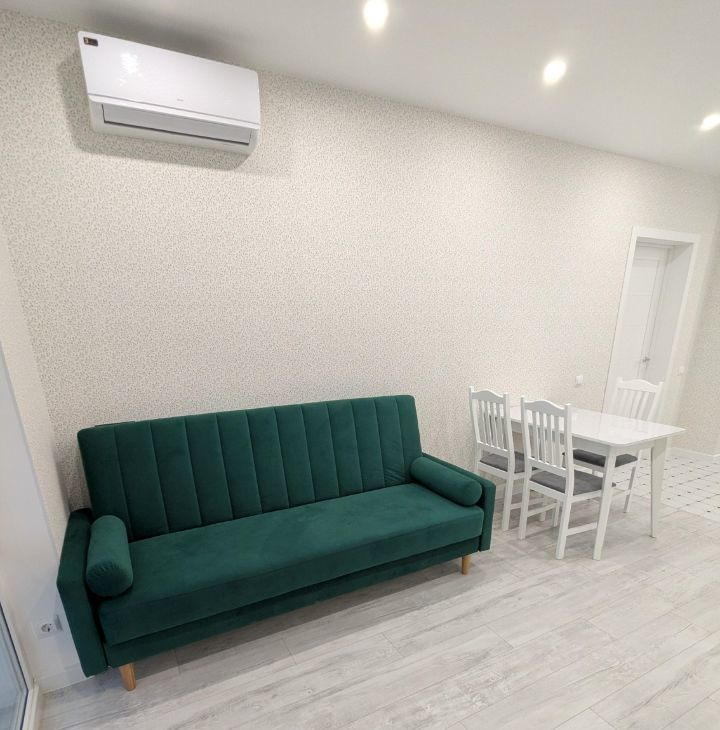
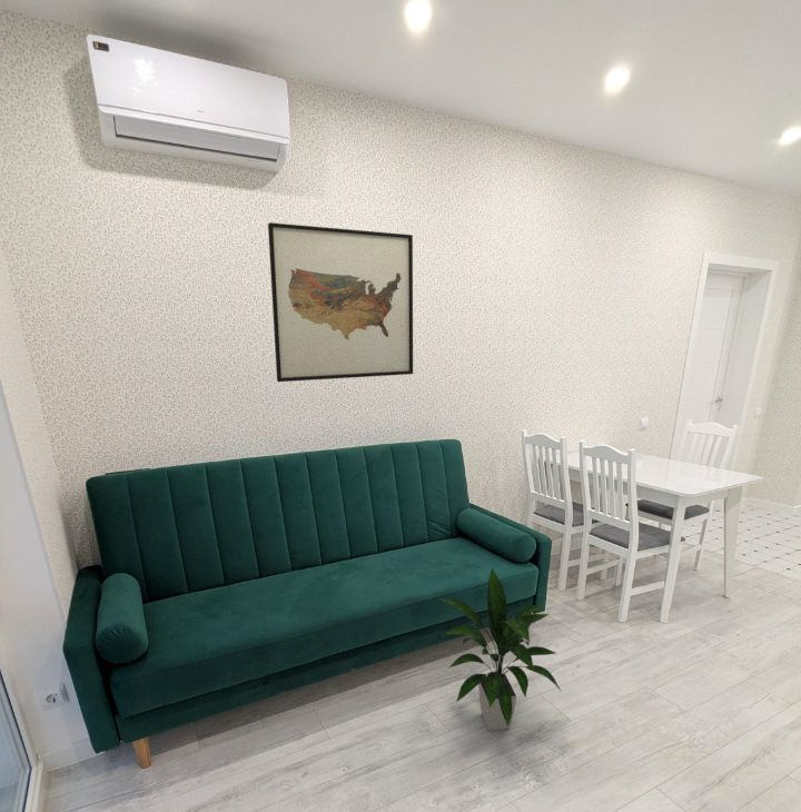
+ indoor plant (503, 656)
+ wall art (346, 305)
